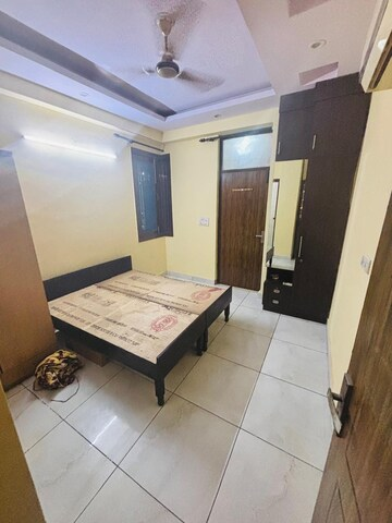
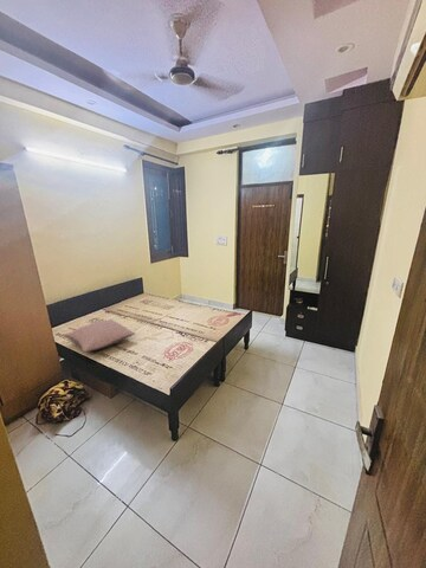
+ pillow (99, 334)
